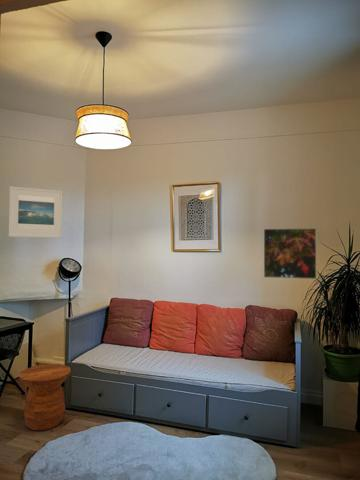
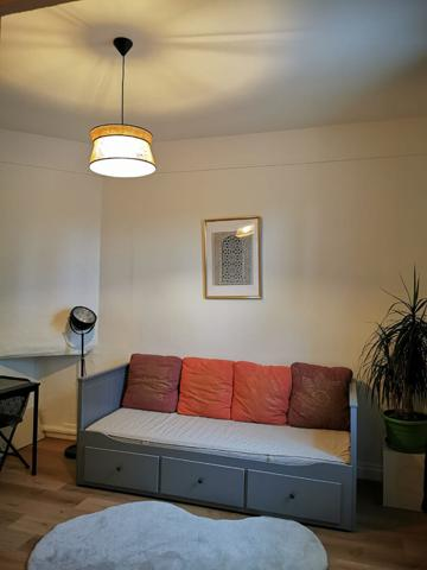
- side table (45, 397)
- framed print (289, 253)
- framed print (36, 213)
